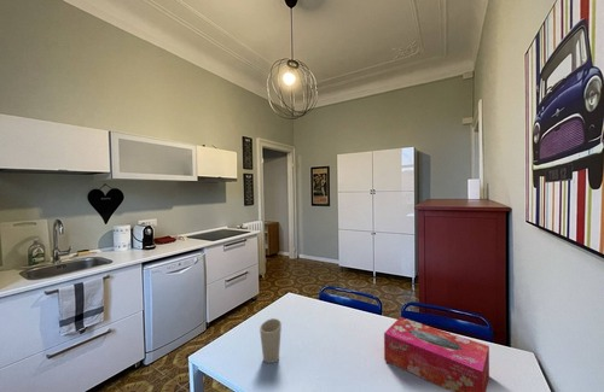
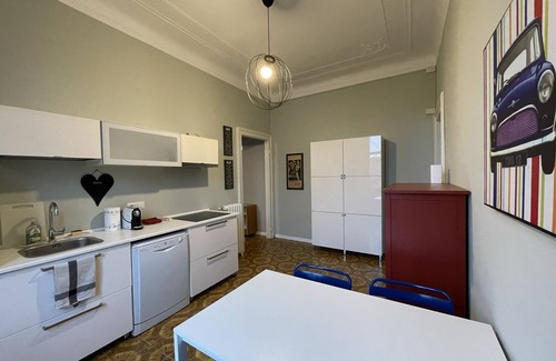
- cup (271, 340)
- tissue box (434, 353)
